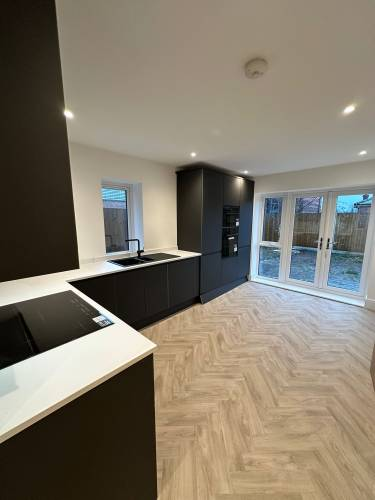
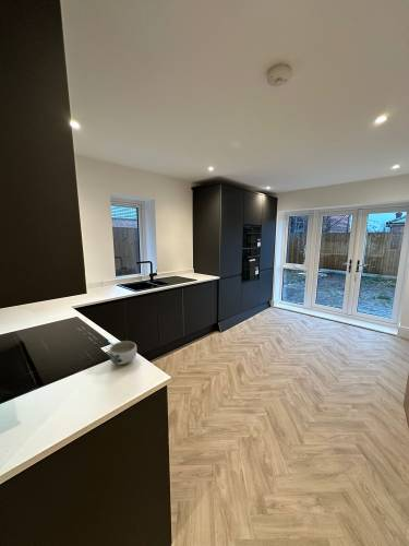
+ bowl (123, 354)
